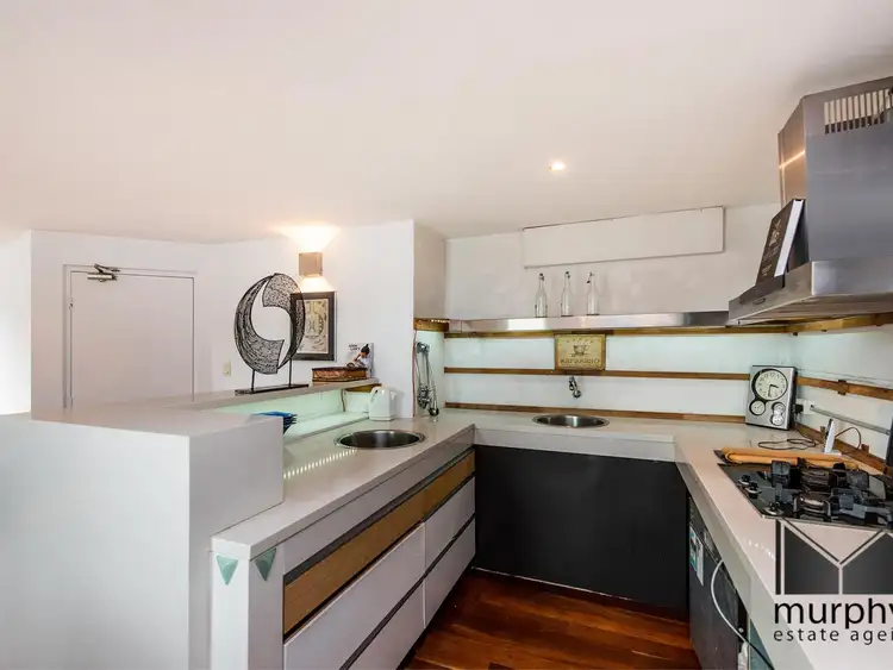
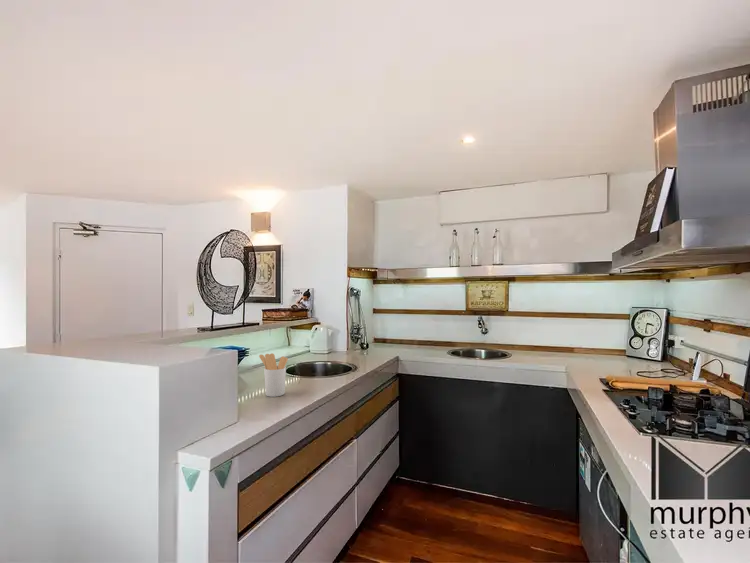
+ utensil holder (272, 373)
